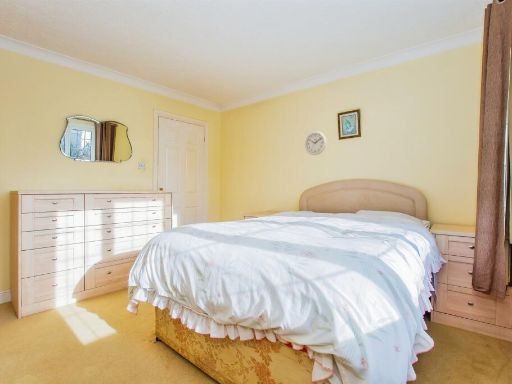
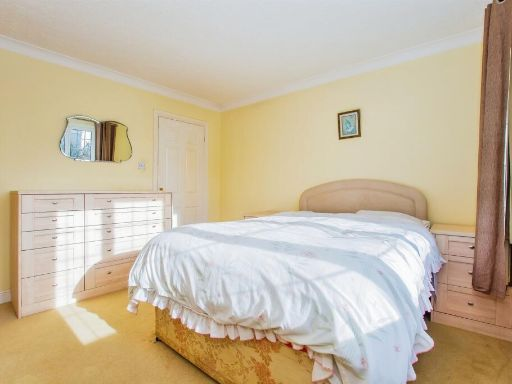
- wall clock (315, 143)
